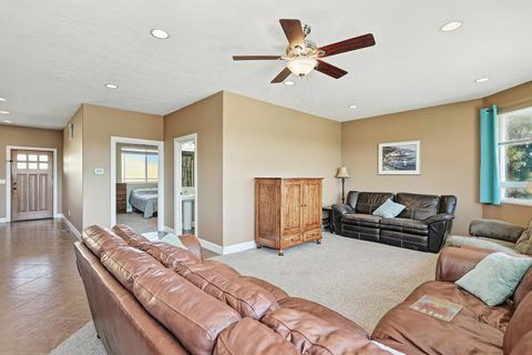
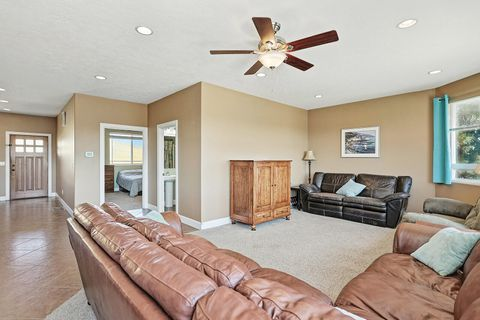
- magazine (436, 306)
